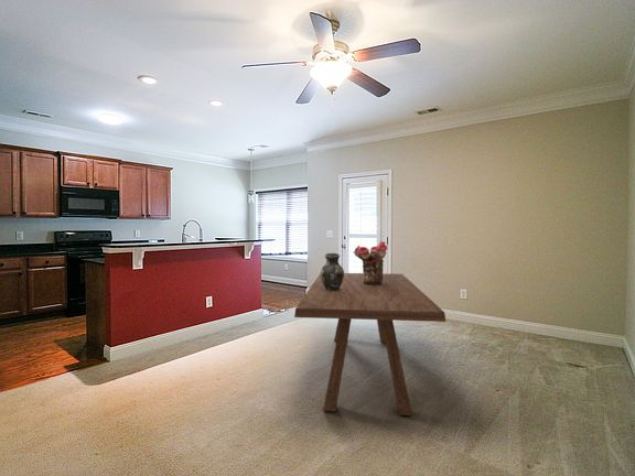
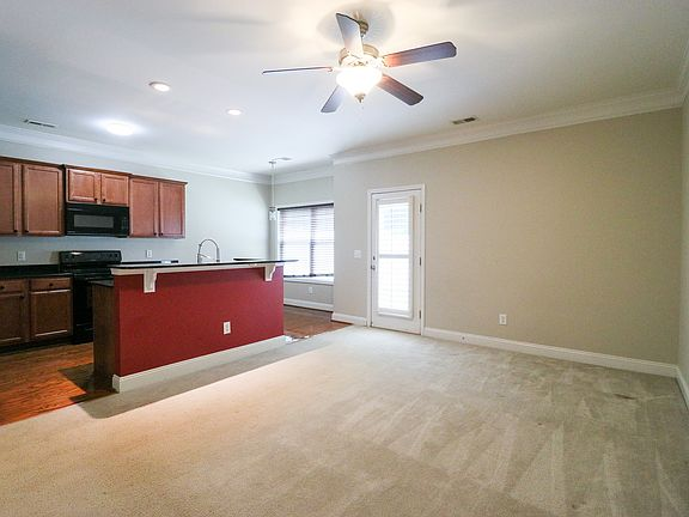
- bouquet (370, 261)
- dining table (363, 318)
- ceramic jug (332, 271)
